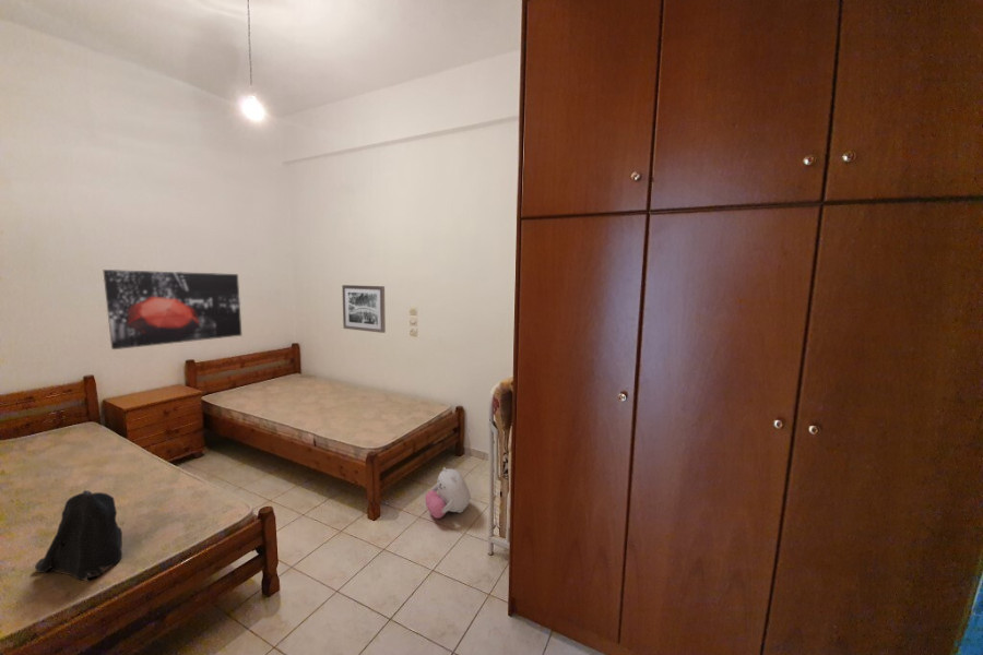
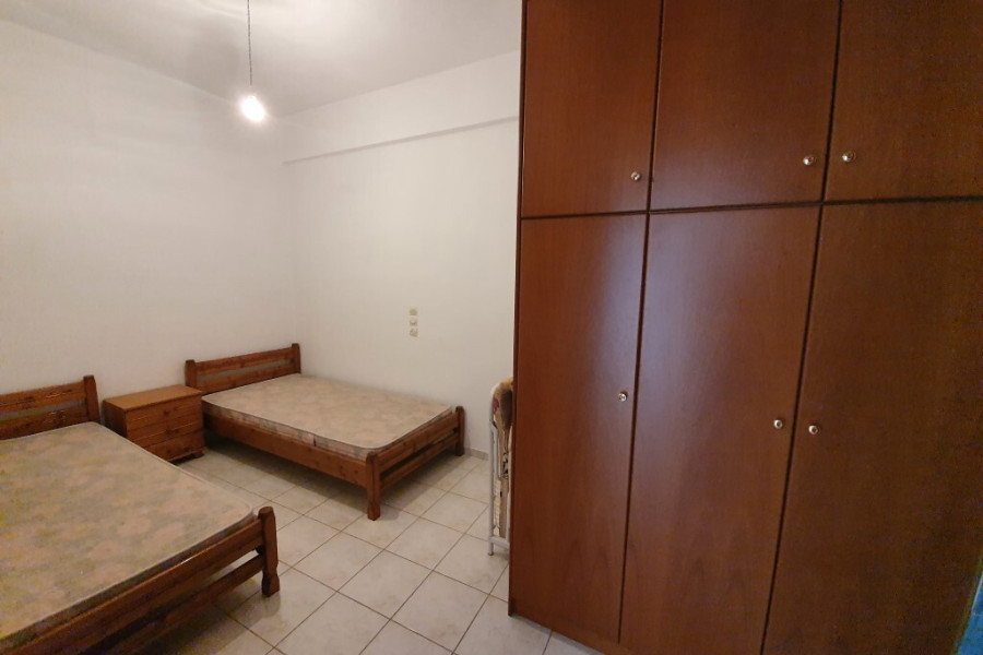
- plush toy (448, 491)
- backpack (78, 529)
- wall art (363, 308)
- wall art (181, 307)
